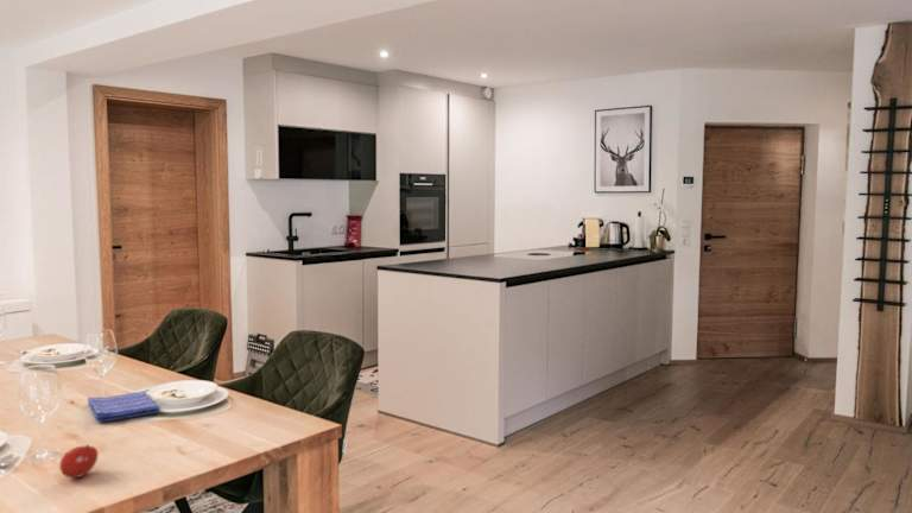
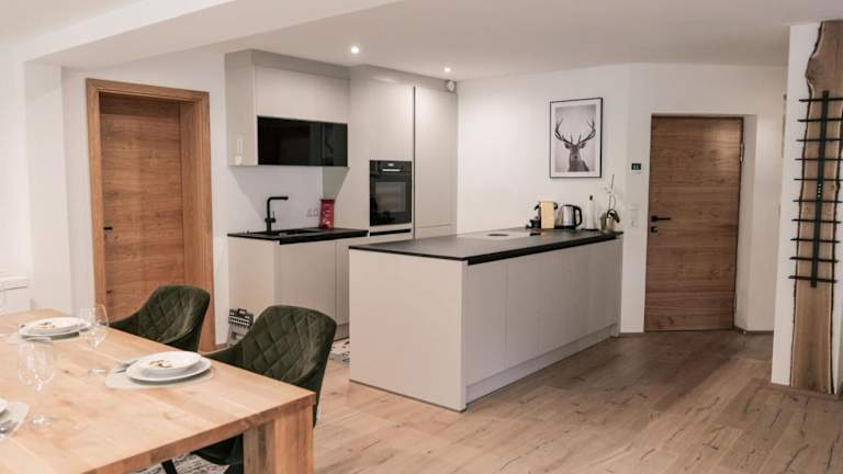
- fruit (78, 460)
- dish towel (122, 404)
